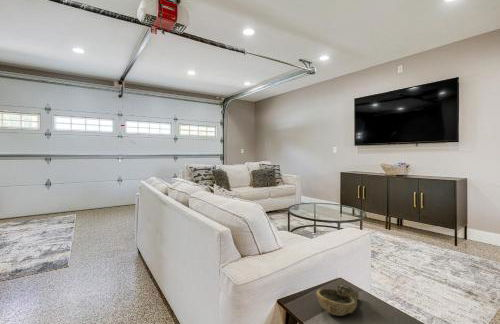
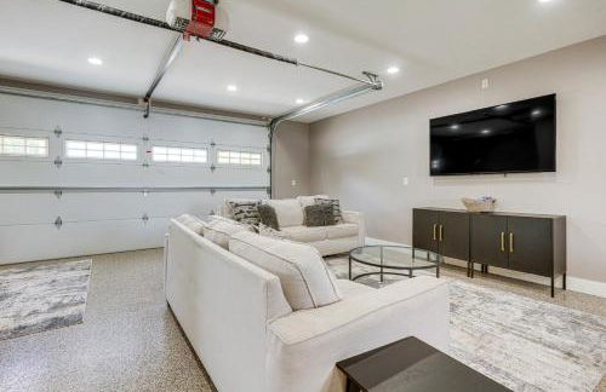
- decorative bowl (341, 296)
